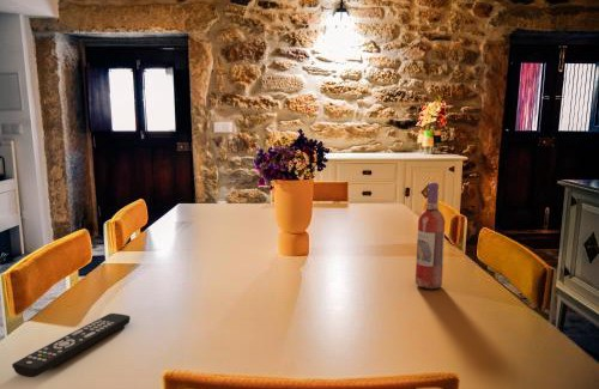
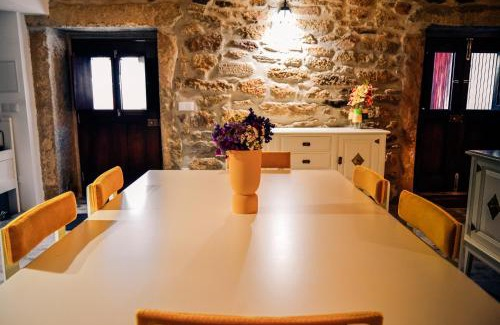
- remote control (78, 341)
- wine bottle (430, 235)
